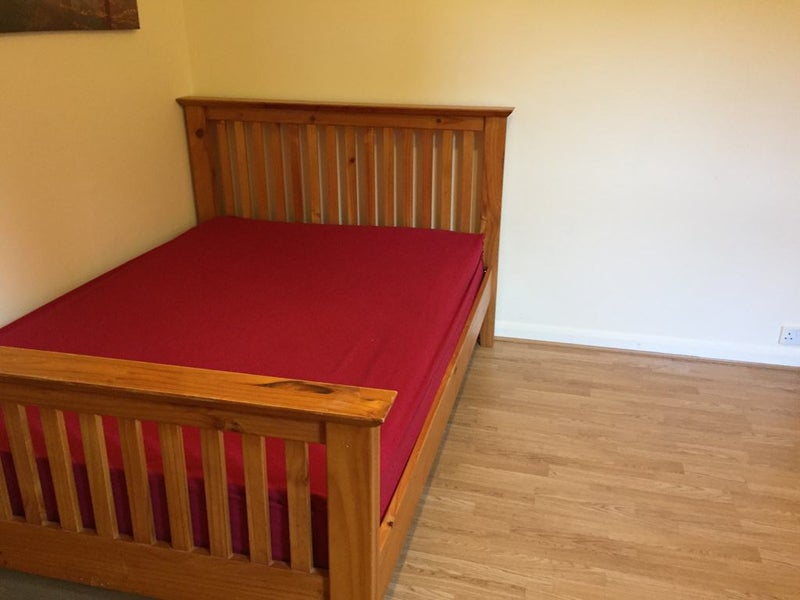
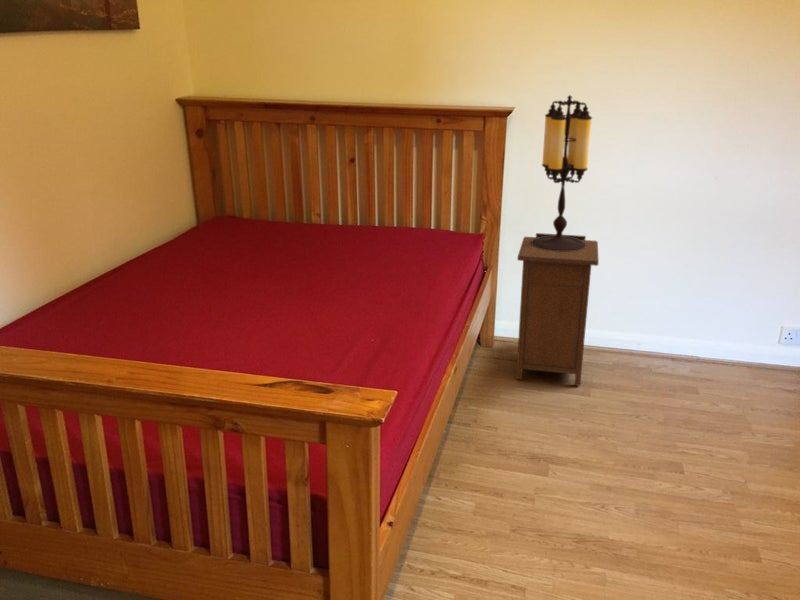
+ nightstand (555, 304)
+ table lamp (564, 171)
